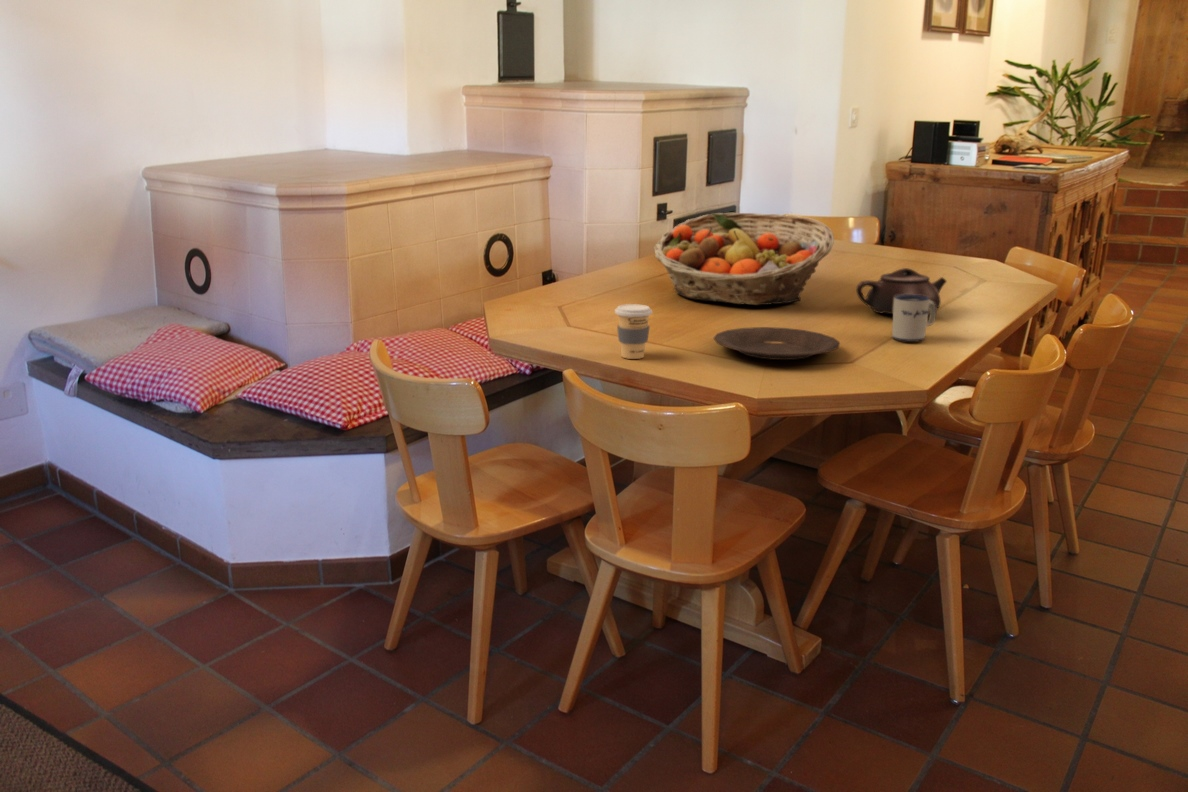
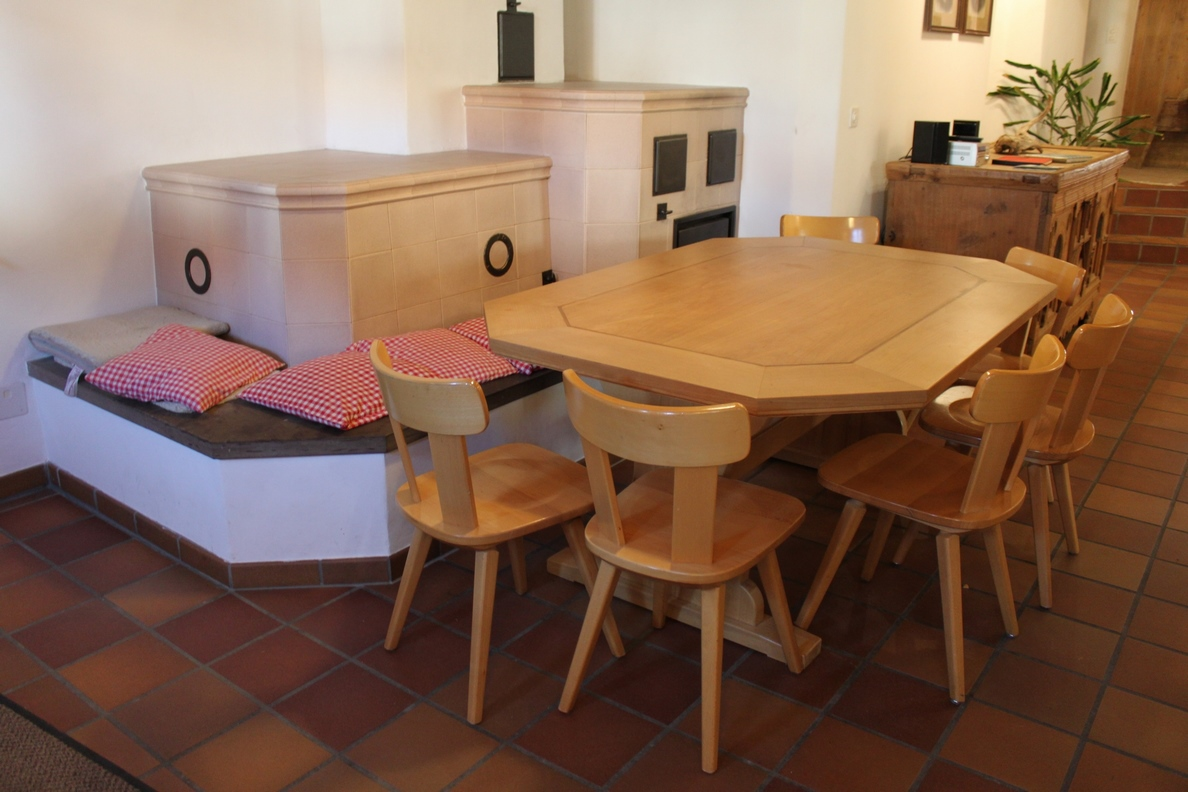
- coffee cup (633, 331)
- fruit basket (741, 256)
- plate (775, 345)
- mug (915, 317)
- teapot (901, 290)
